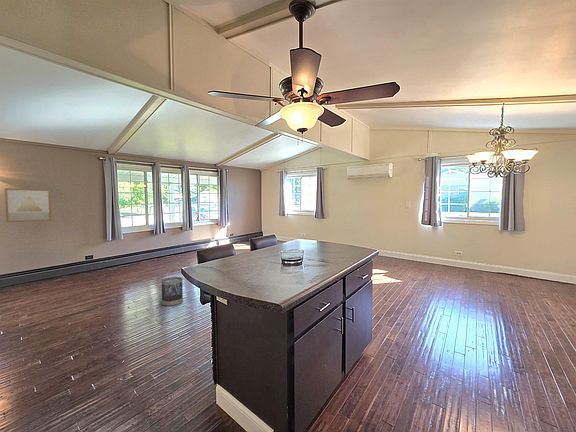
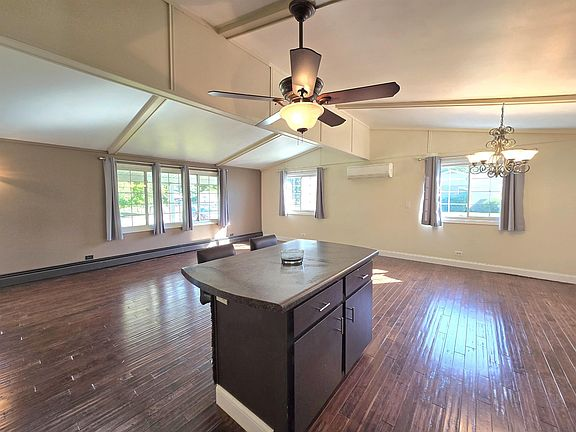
- wastebasket (172, 290)
- wall art (29, 205)
